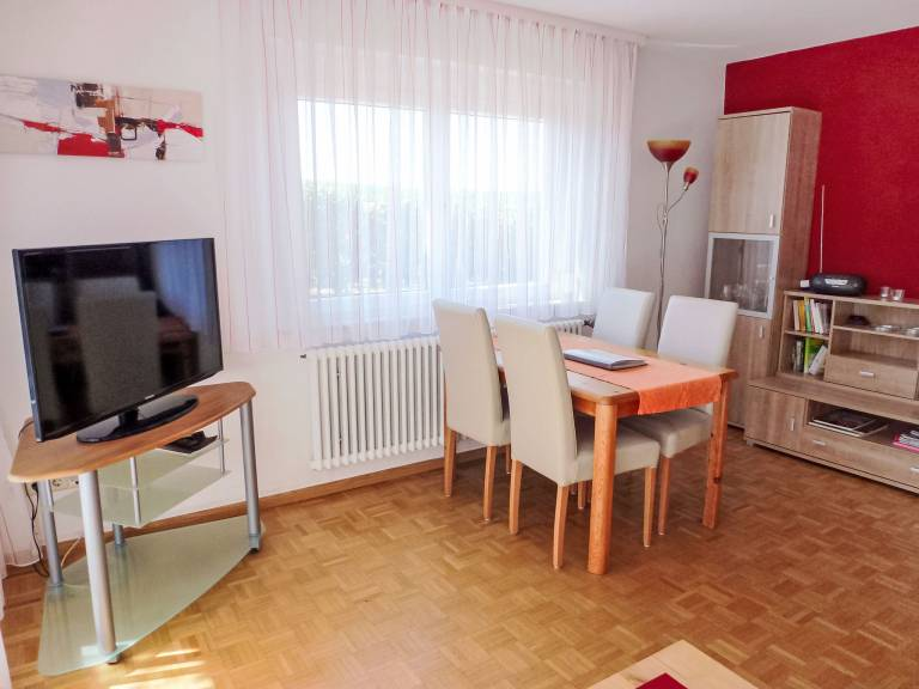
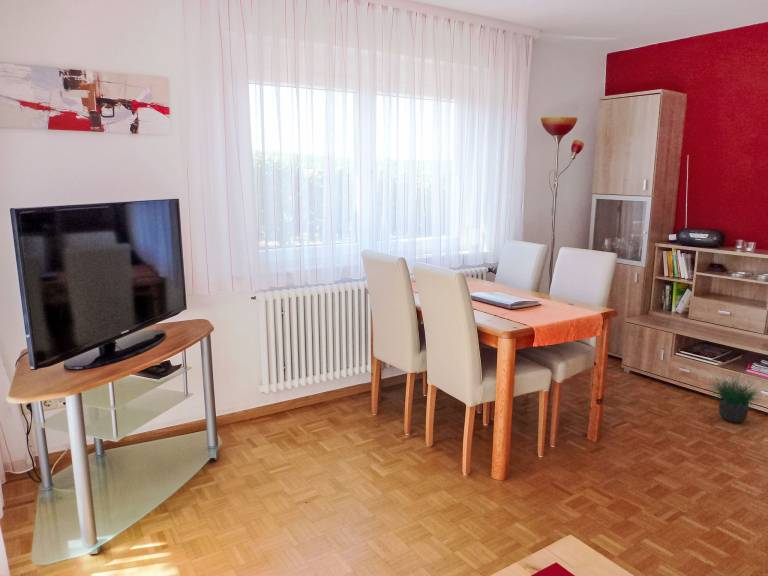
+ potted plant (735, 392)
